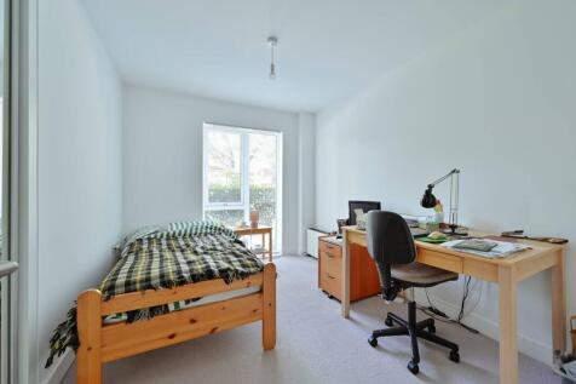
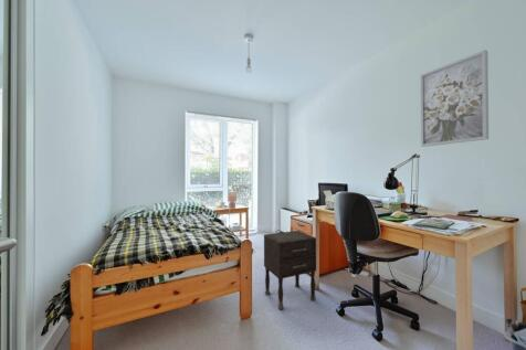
+ wall art (451, 103)
+ nightstand (290, 266)
